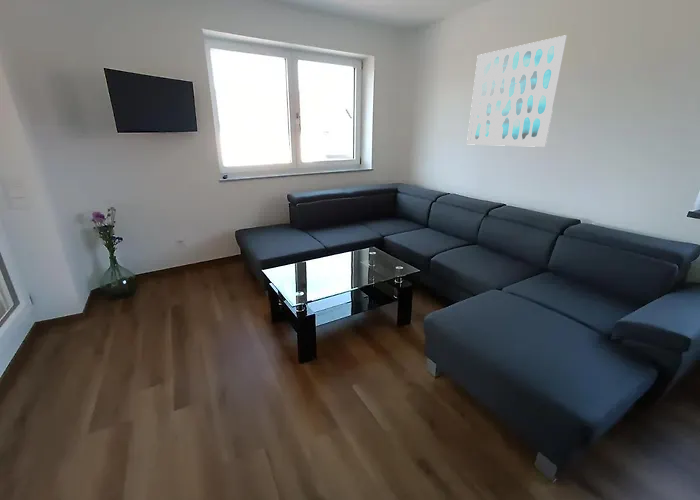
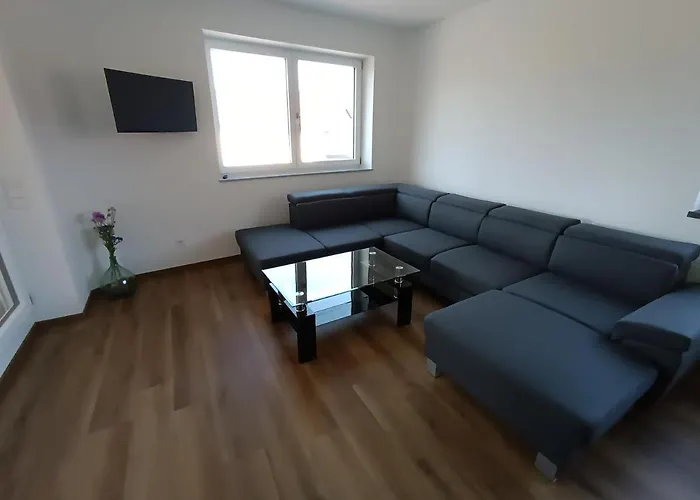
- wall art (509, 98)
